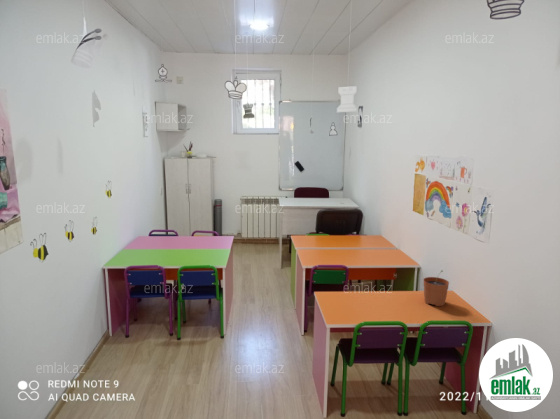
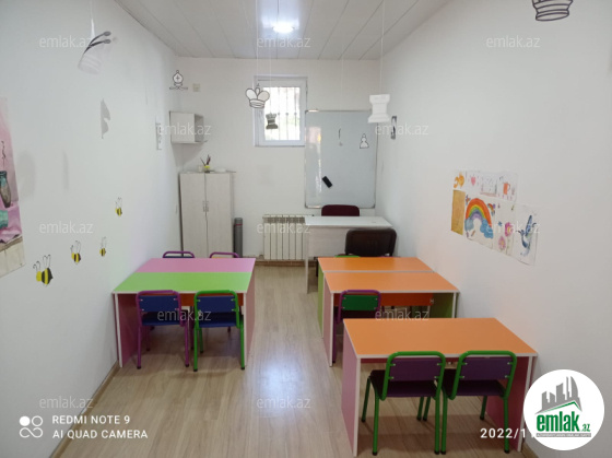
- plant pot (435, 286)
